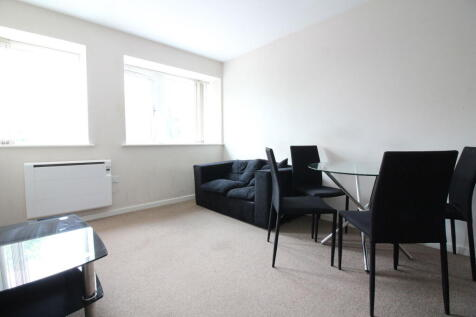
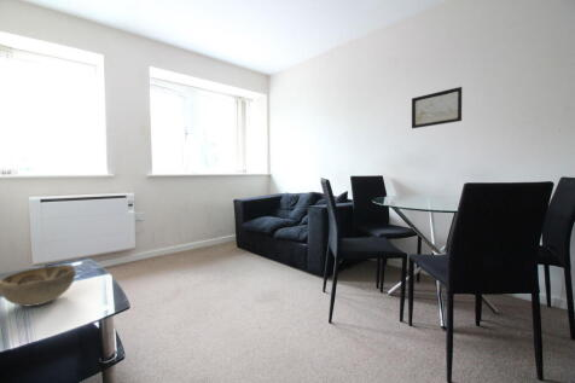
+ decorative bowl (39, 286)
+ wall art (435, 109)
